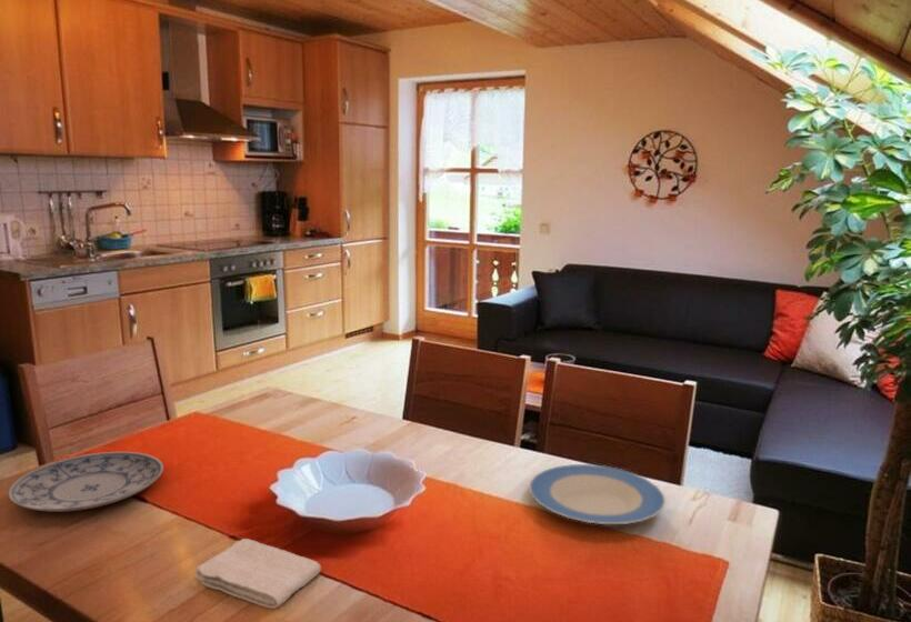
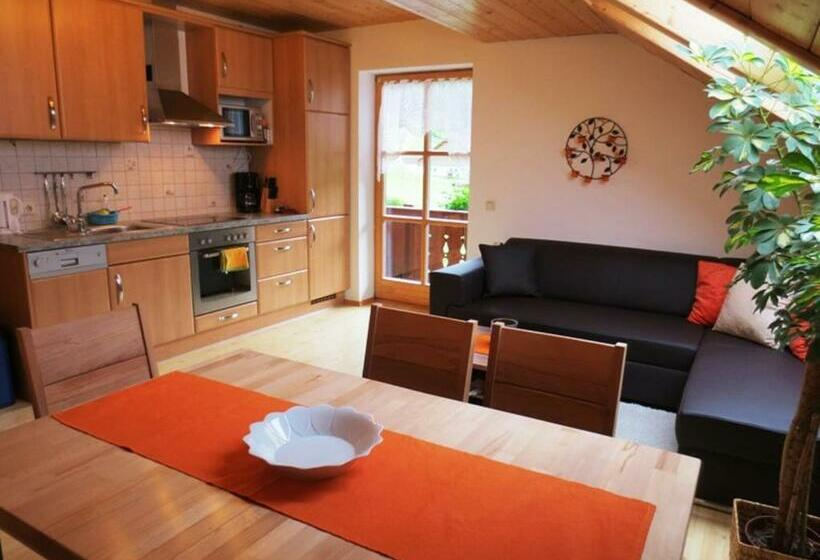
- plate (594, 498)
- washcloth (258, 570)
- plate (89, 483)
